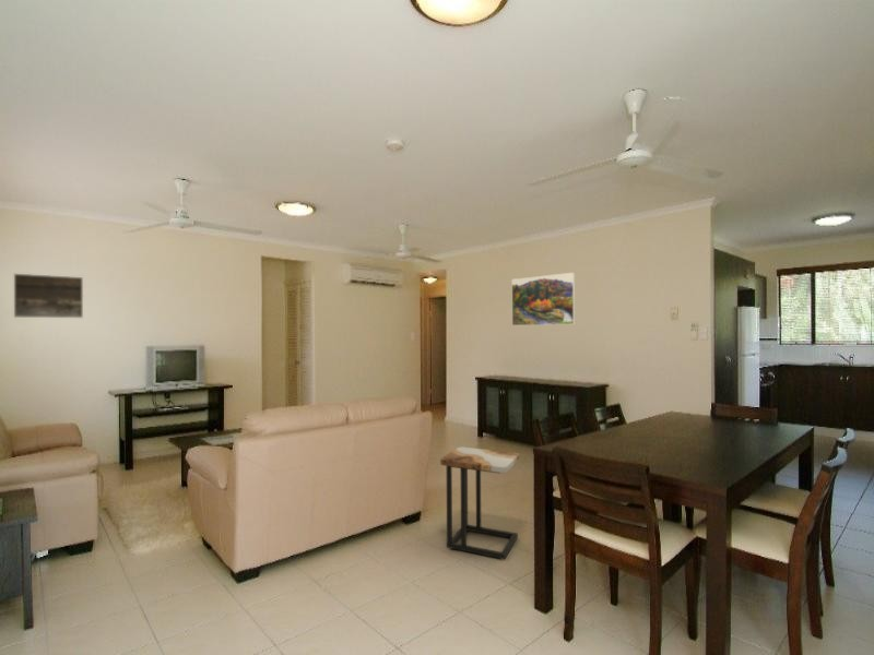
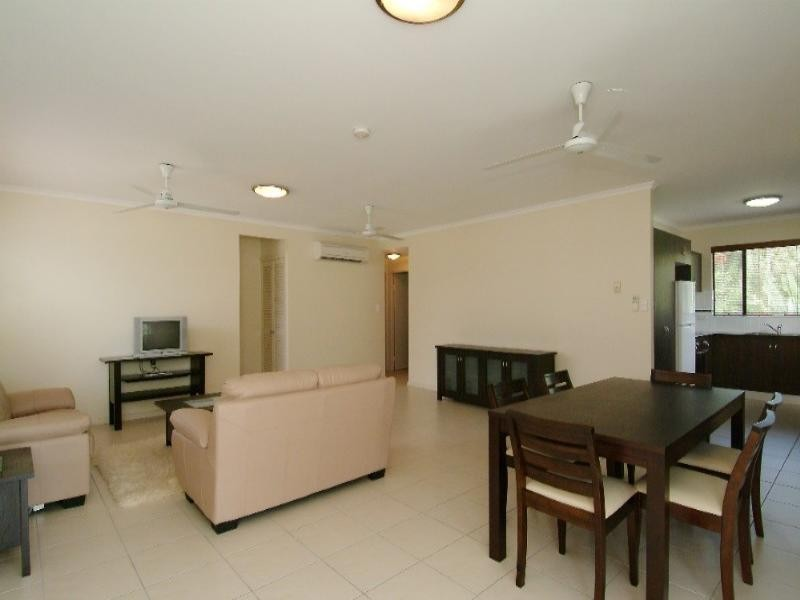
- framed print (49, 296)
- side table (480, 499)
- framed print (541, 300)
